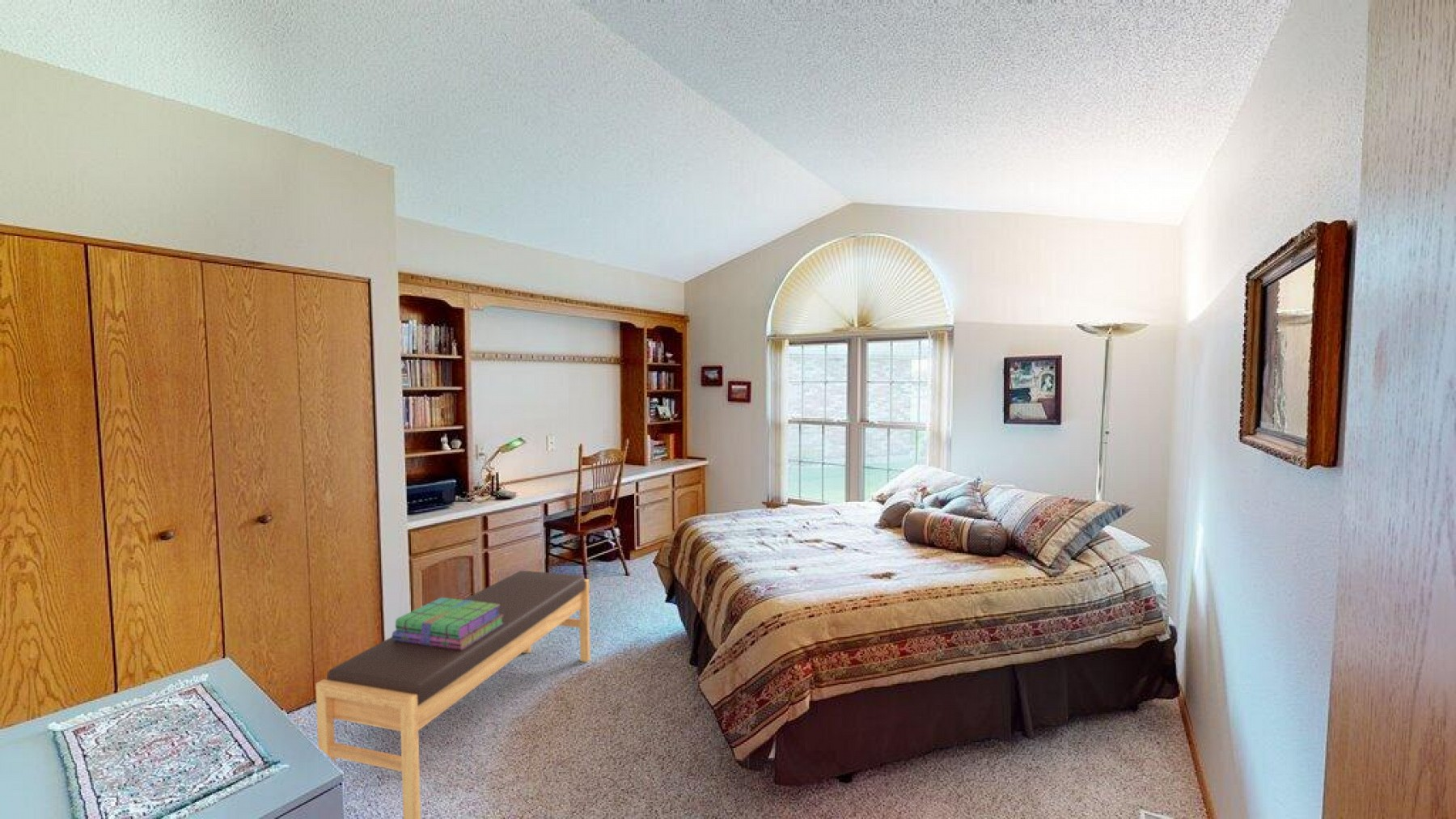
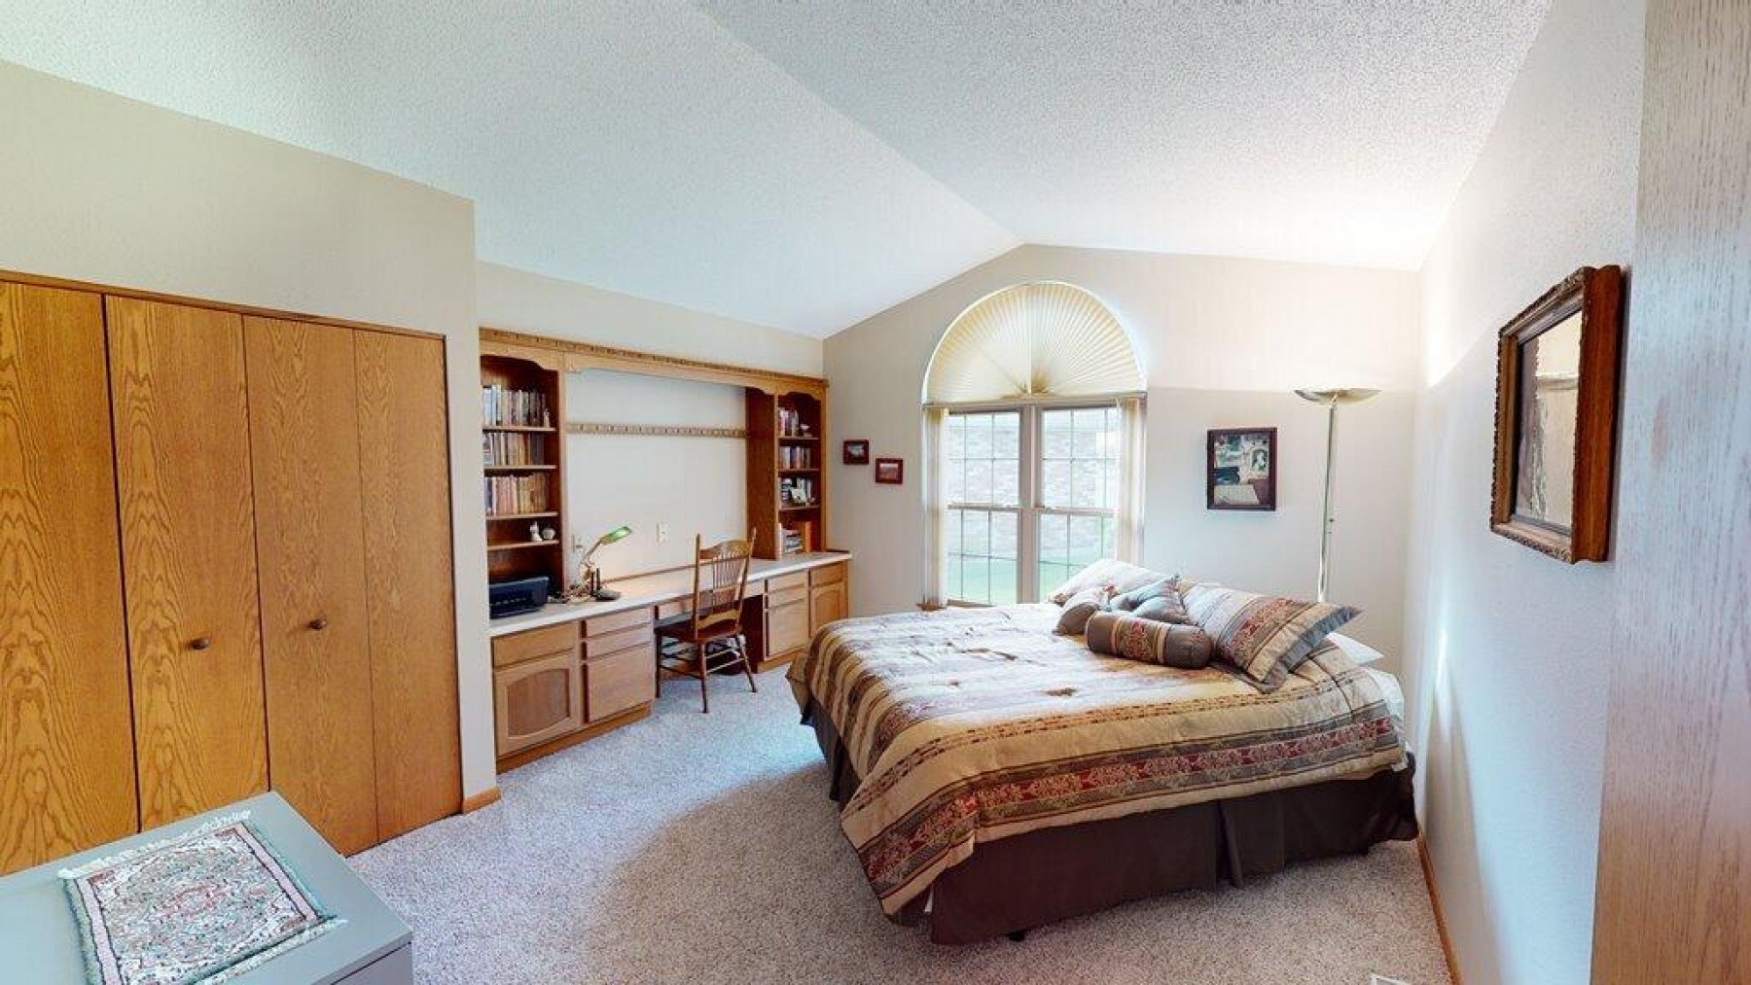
- bench (481, 665)
- stack of books (449, 621)
